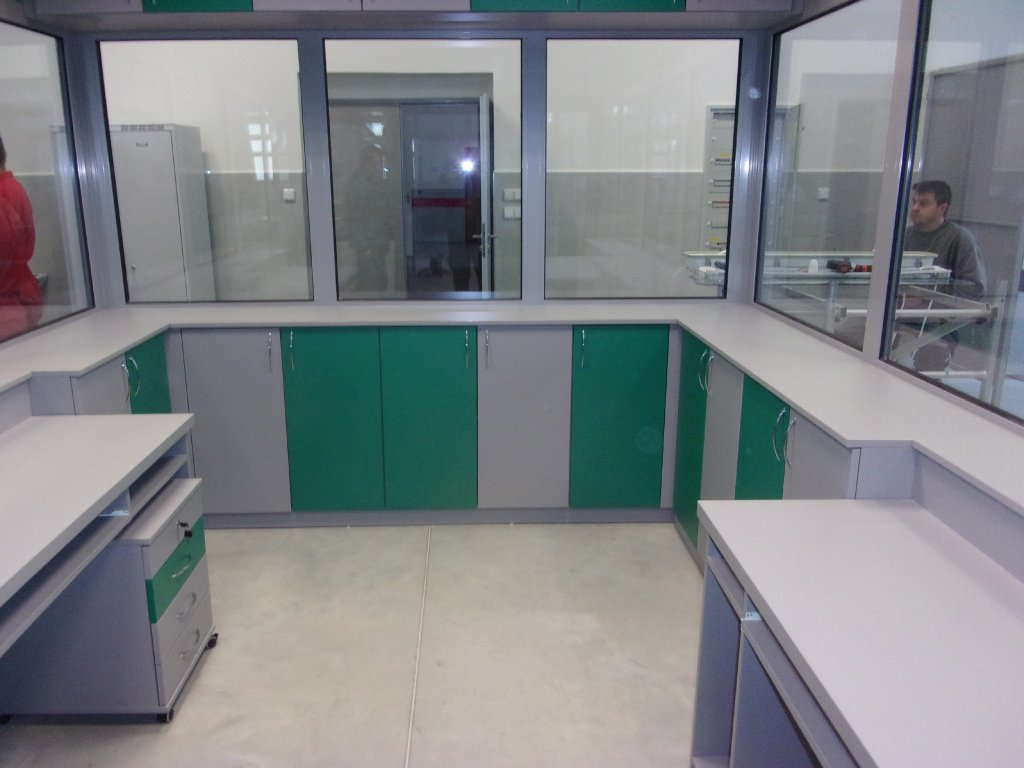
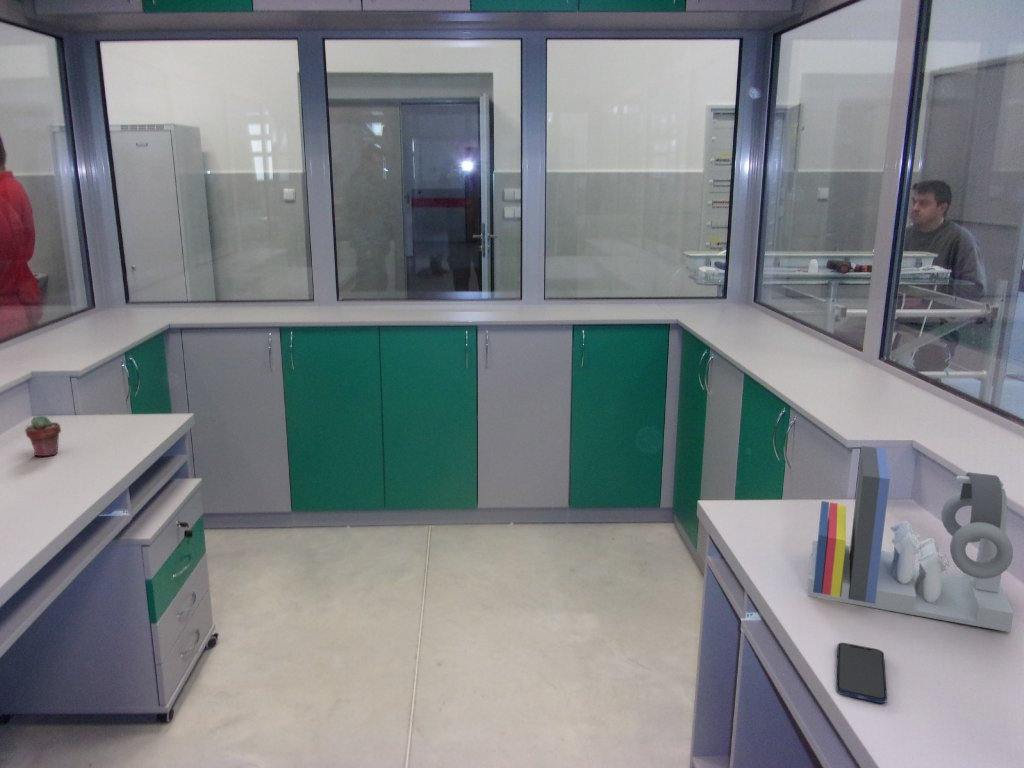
+ potted succulent (43, 434)
+ smartphone (860, 671)
+ desk organizer (909, 530)
